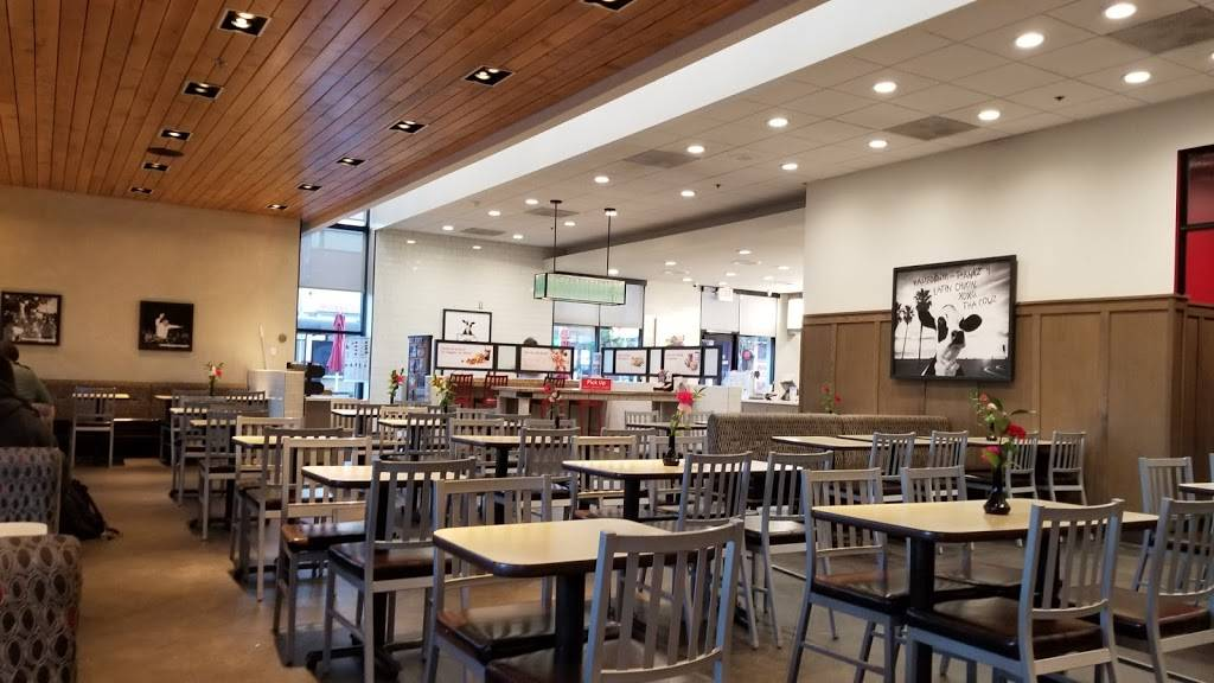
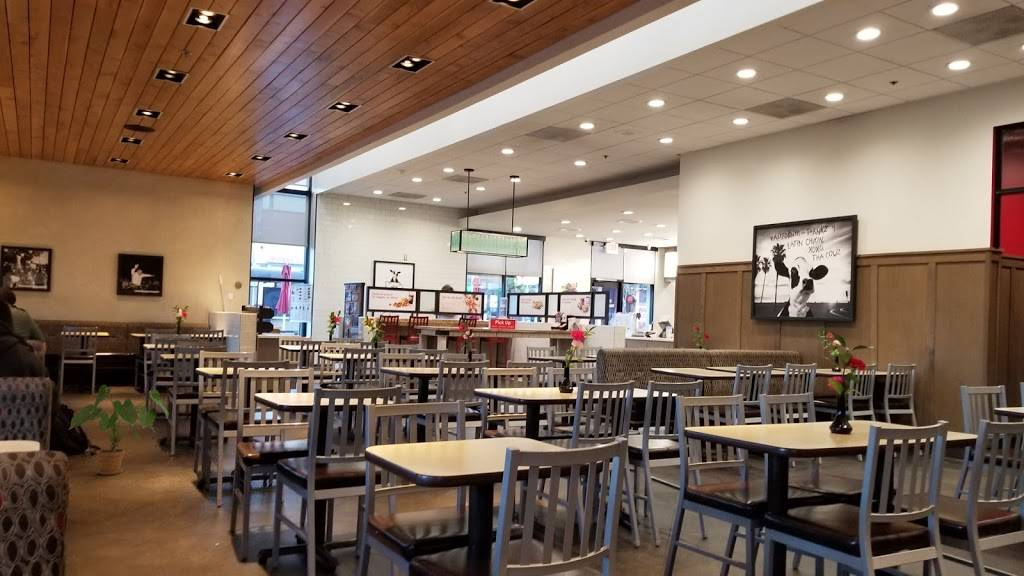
+ house plant (118, 430)
